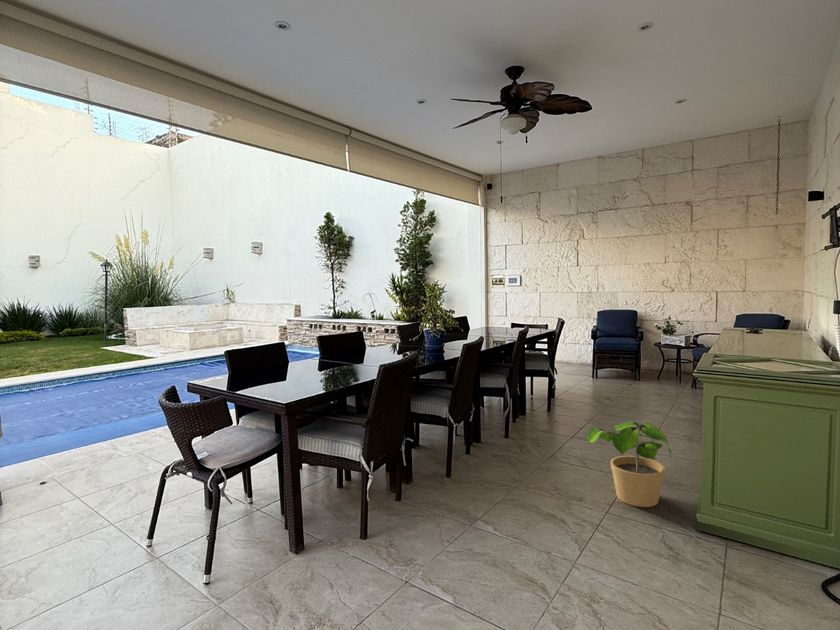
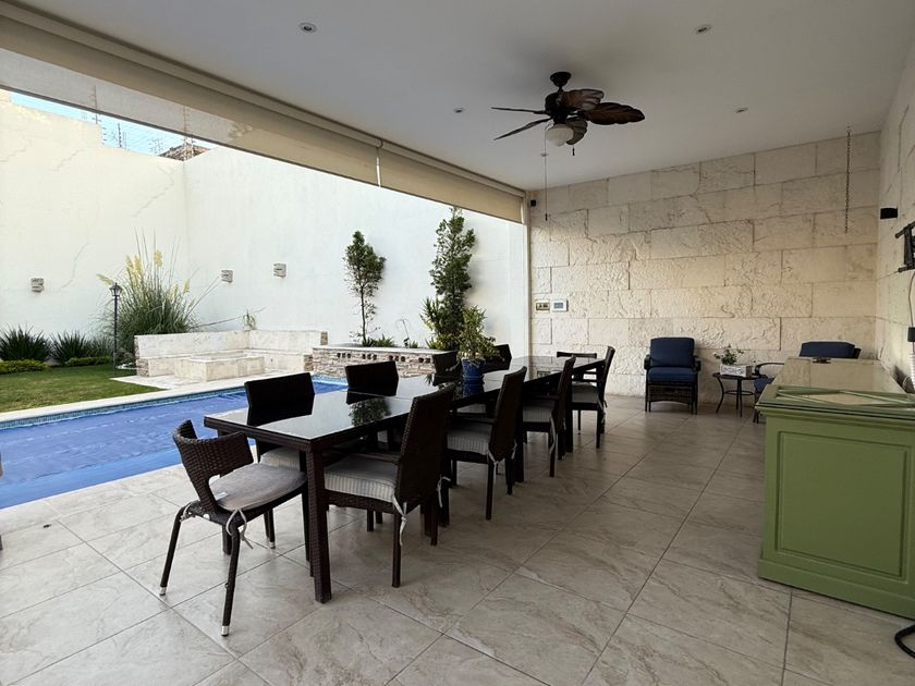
- potted plant (628, 462)
